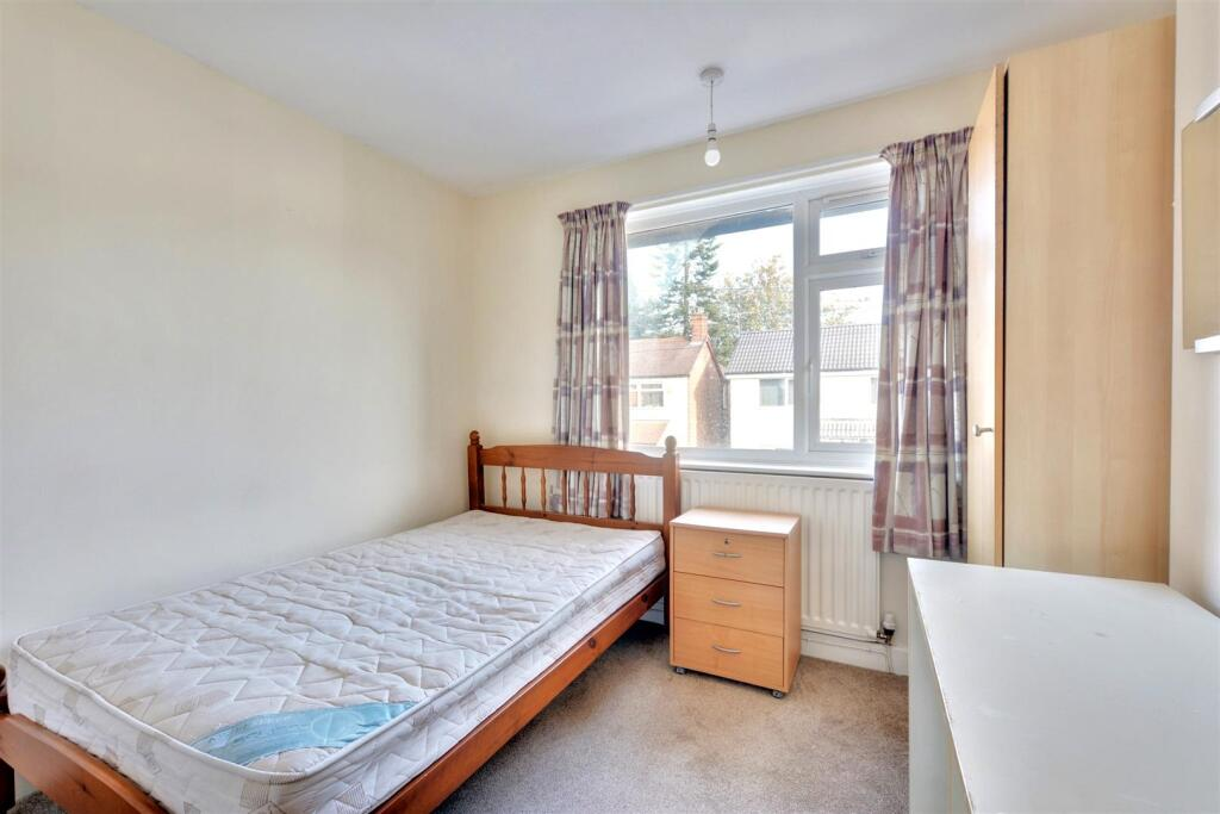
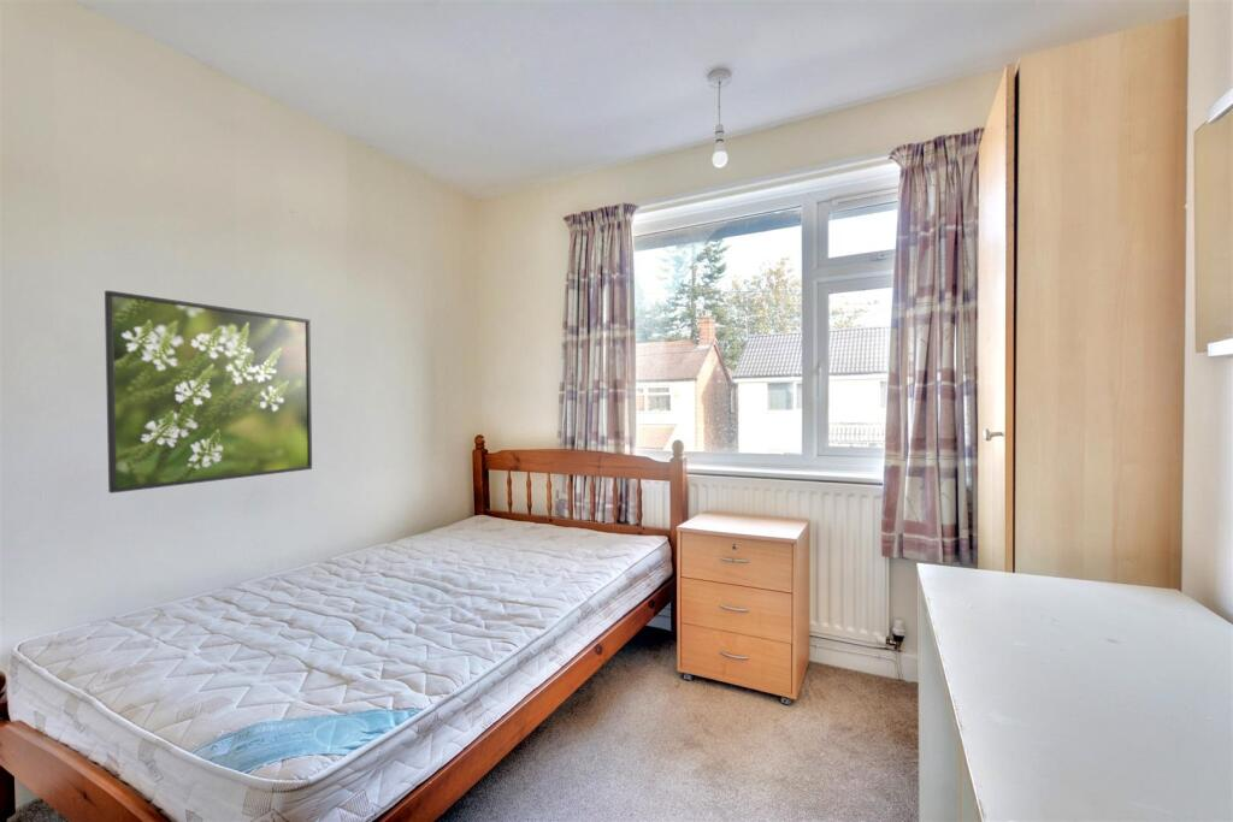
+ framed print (224, 394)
